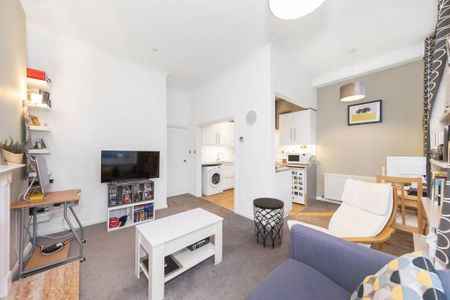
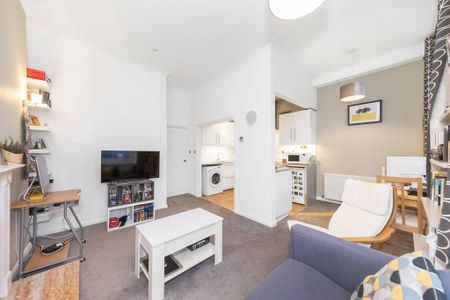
- side table (268, 221)
